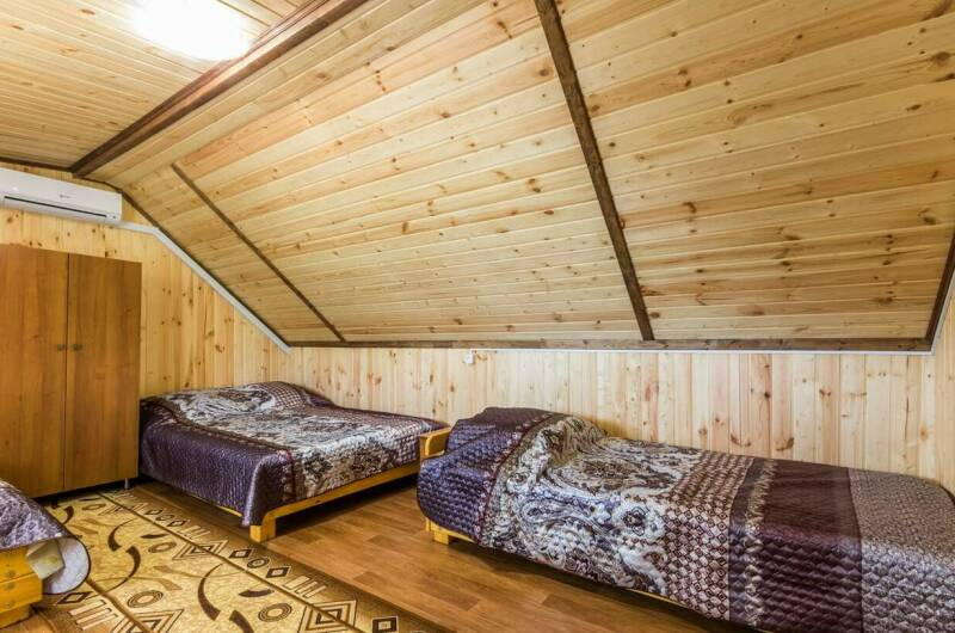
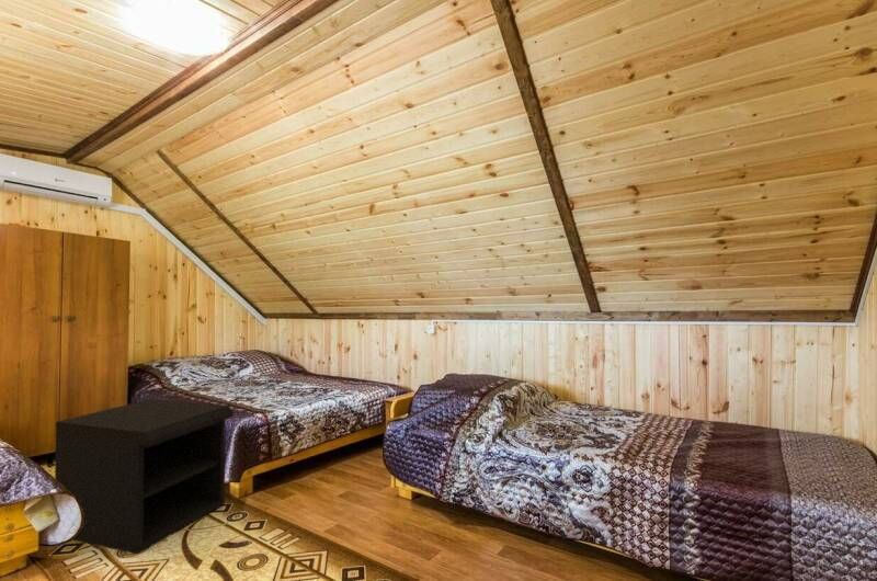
+ nightstand (150, 466)
